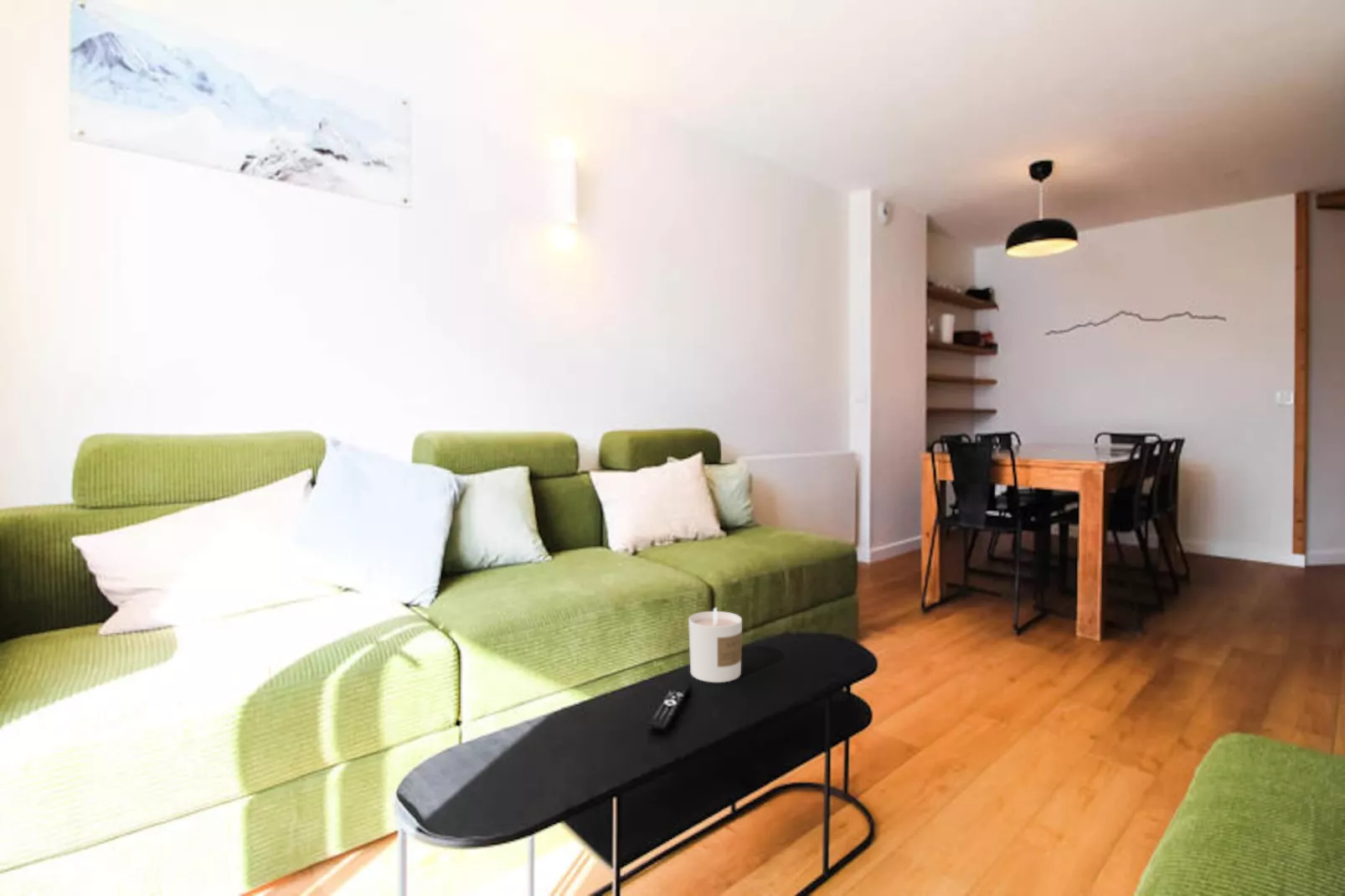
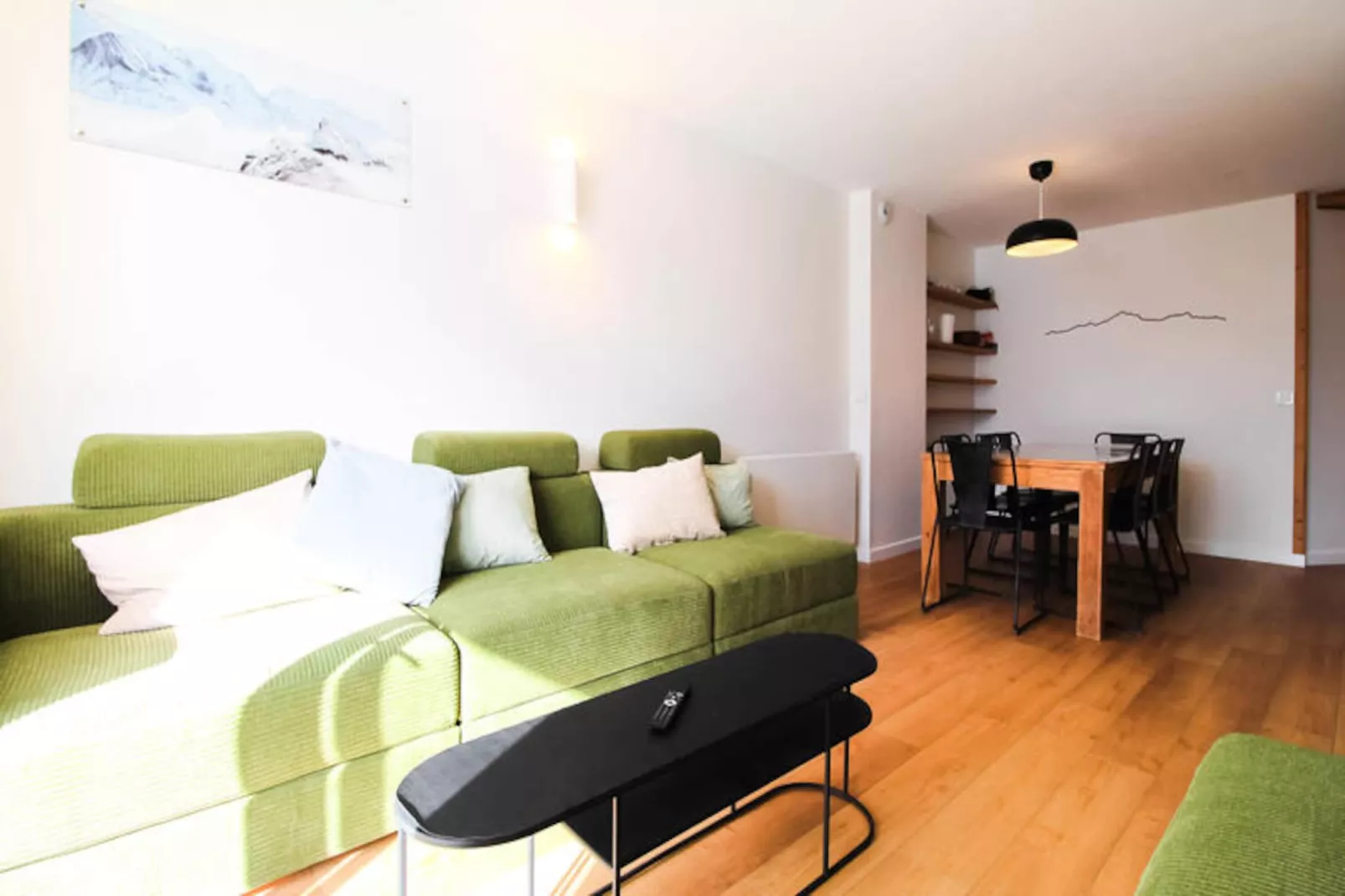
- candle (715, 640)
